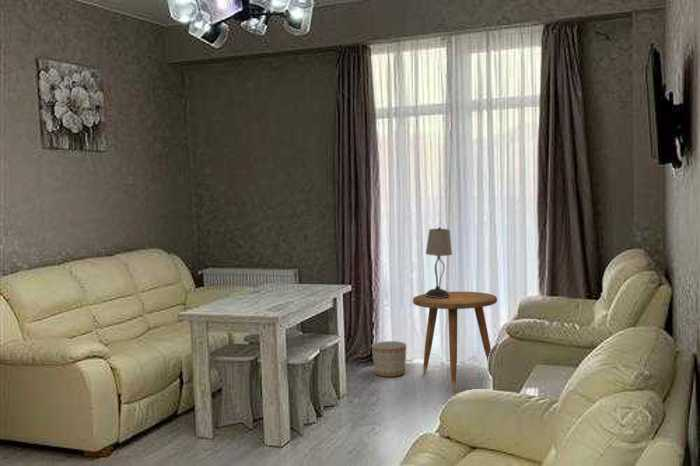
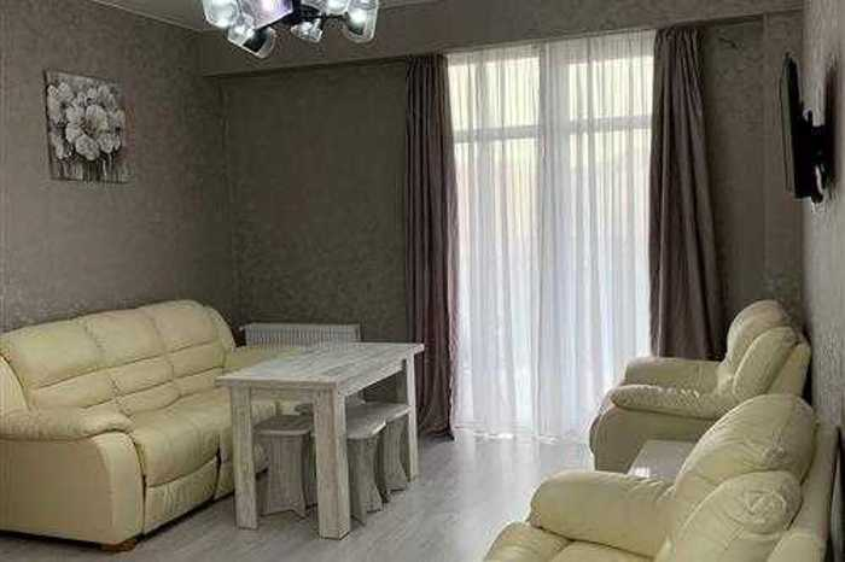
- planter (389, 359)
- table lamp (436, 261)
- side table (455, 339)
